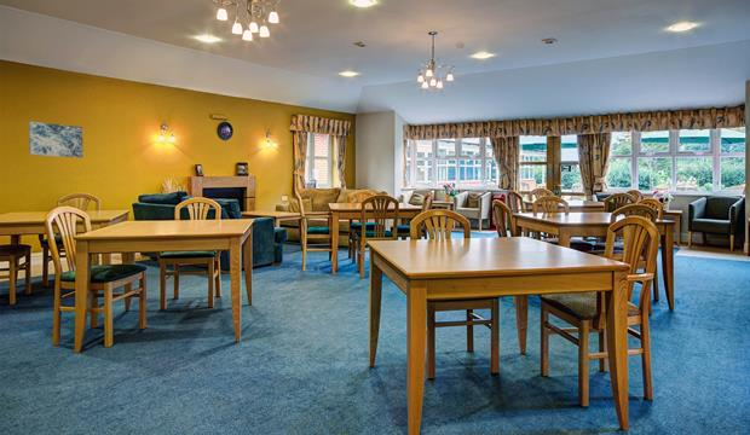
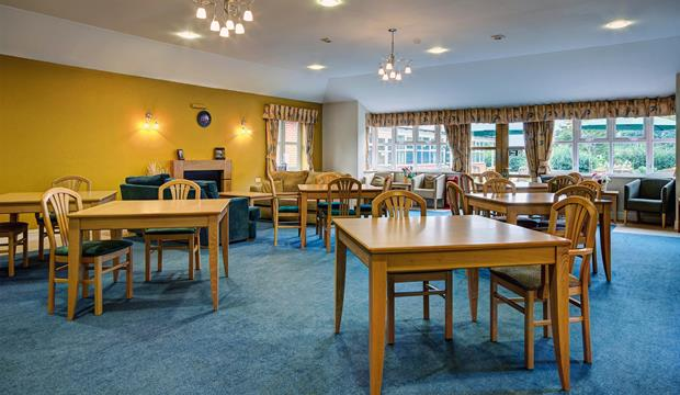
- wall art (56, 140)
